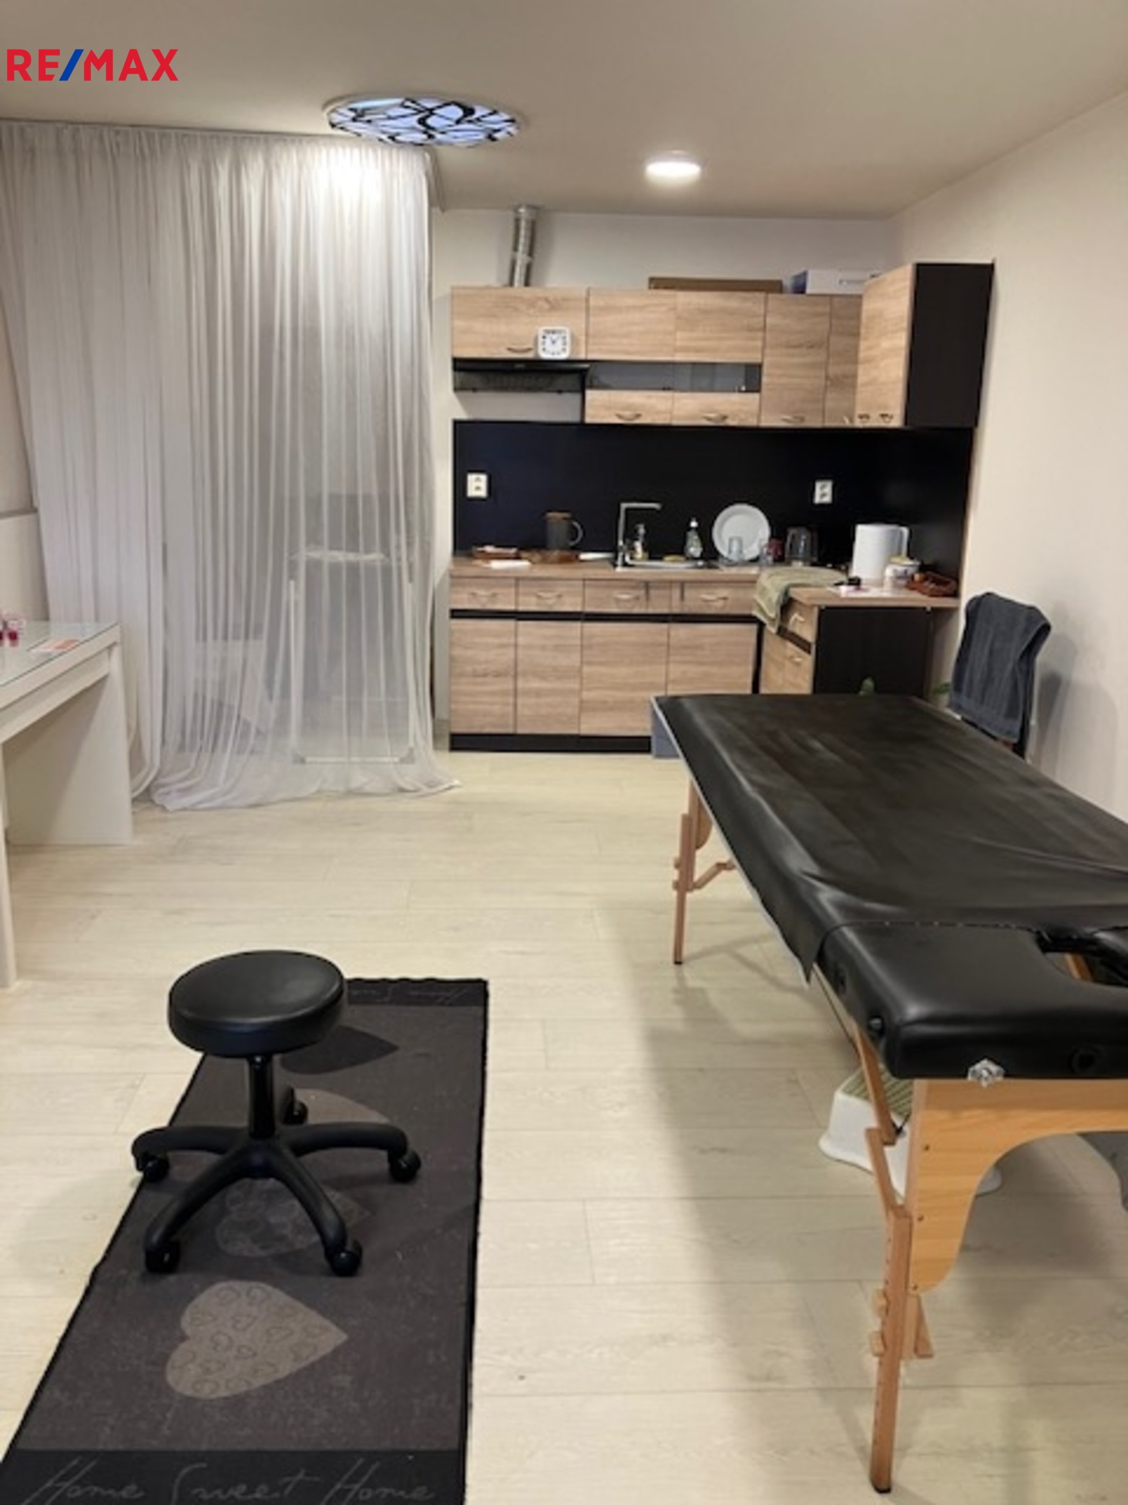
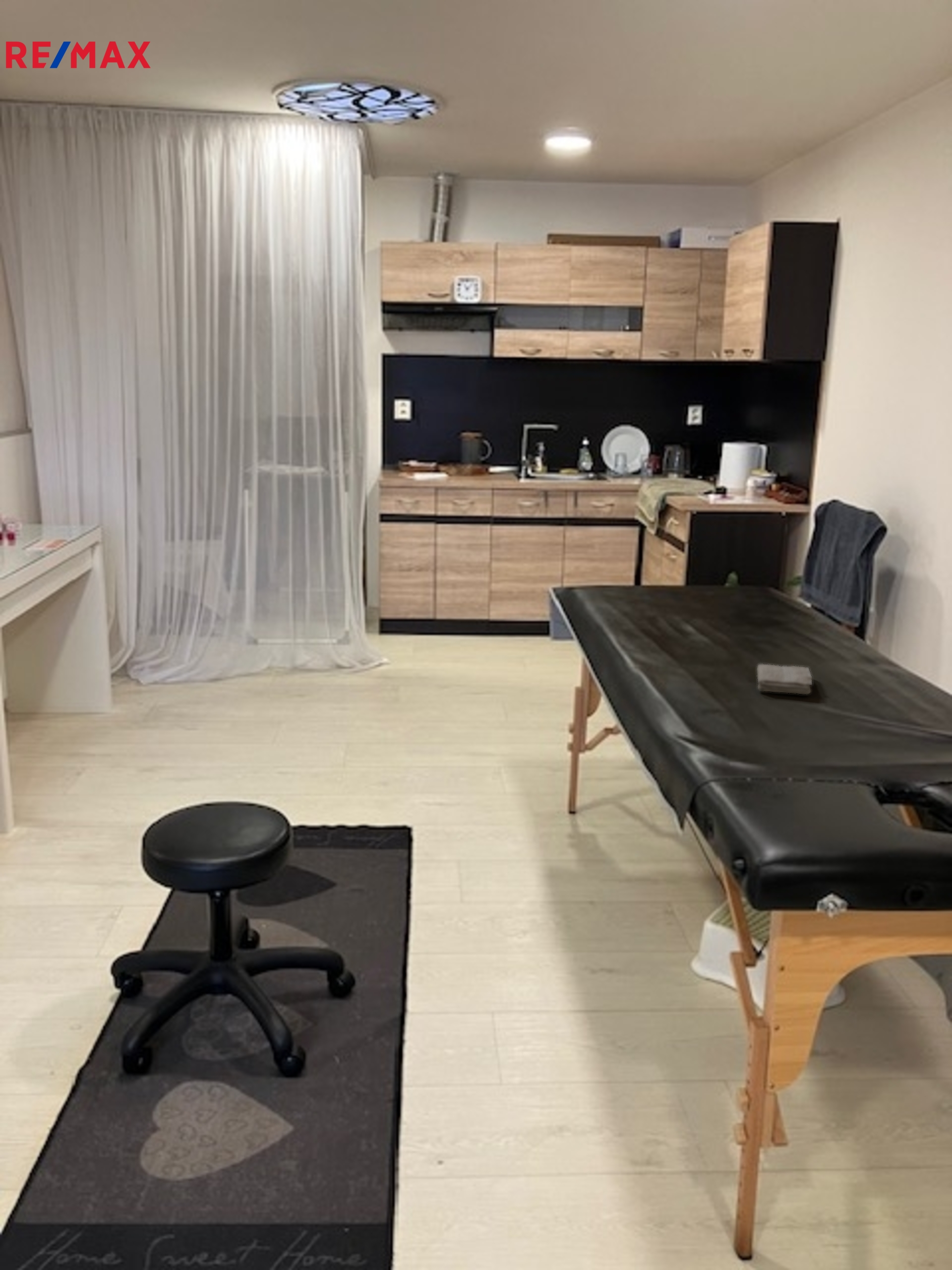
+ washcloth (783, 677)
